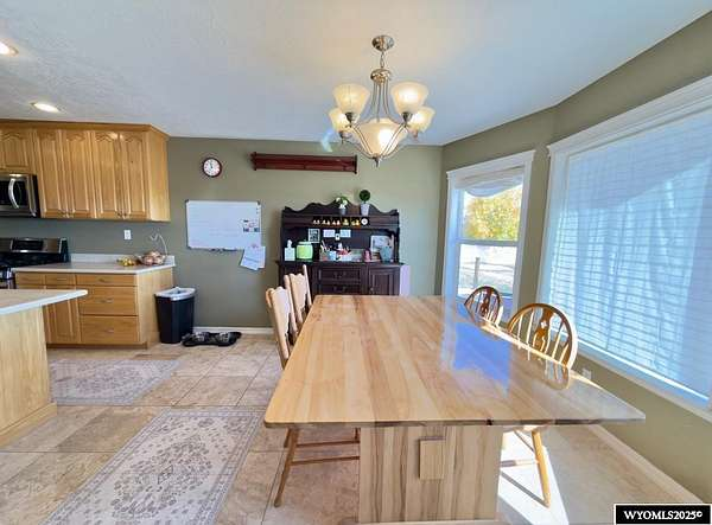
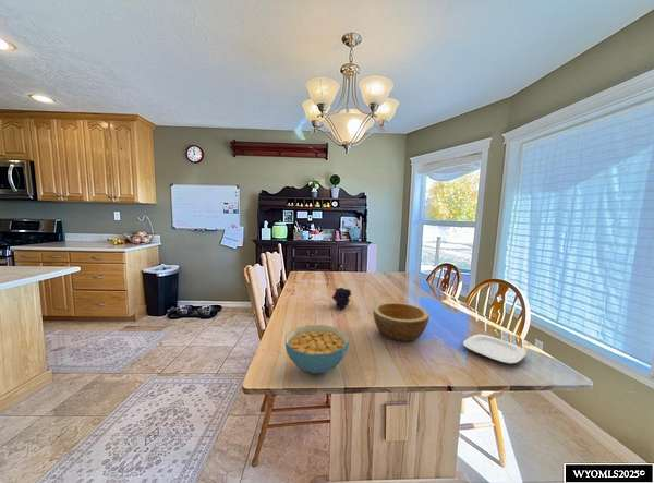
+ fruit (342, 295)
+ cereal bowl (316, 352)
+ bowl (400, 322)
+ plate (493, 349)
